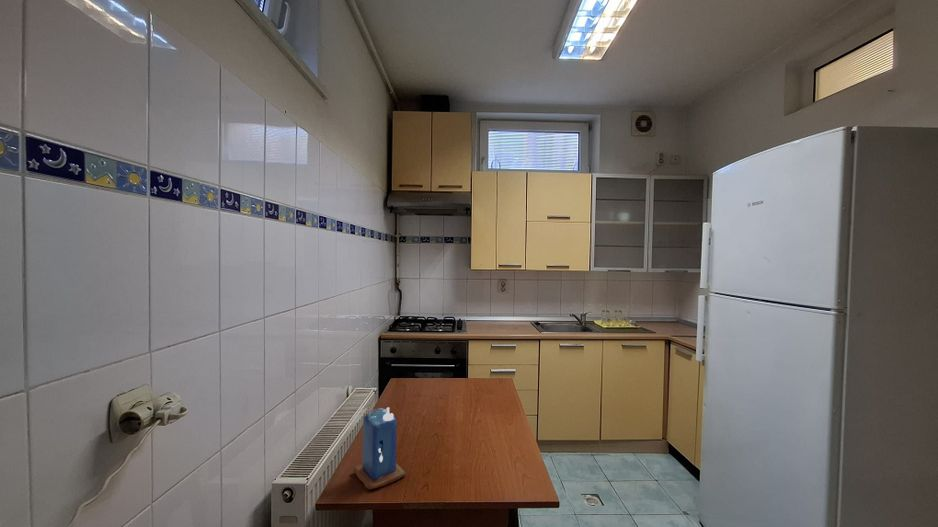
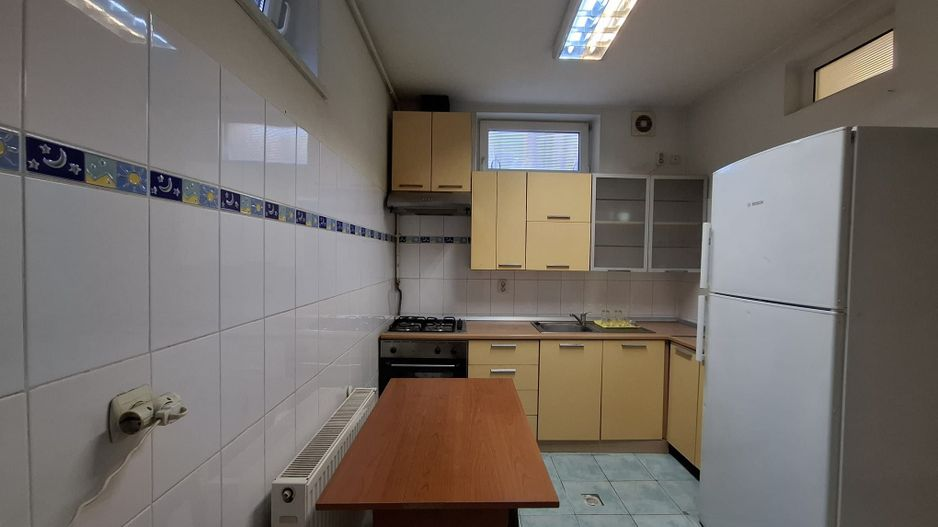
- candle (380, 439)
